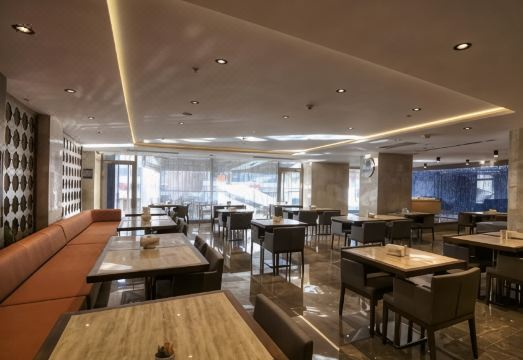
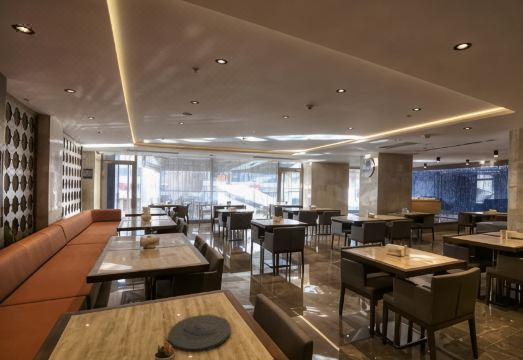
+ plate (200, 329)
